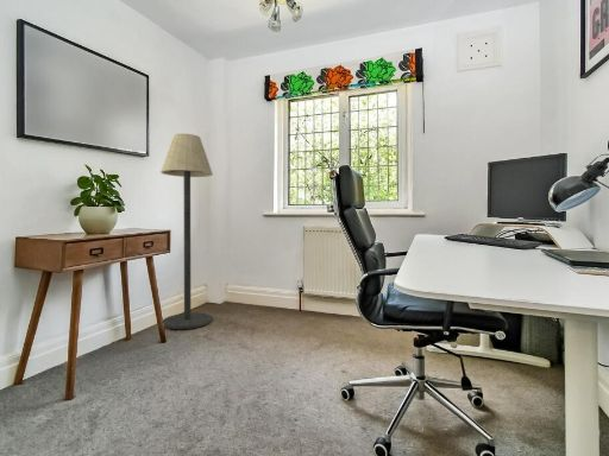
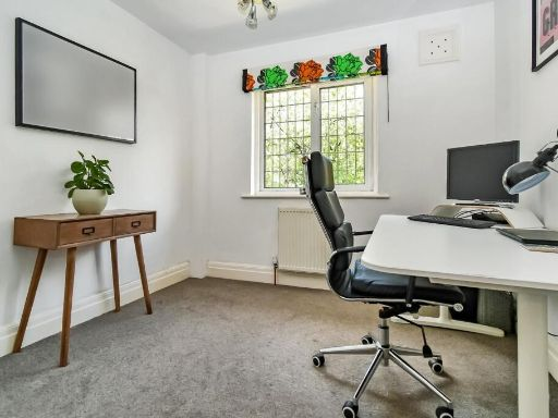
- floor lamp (187, 229)
